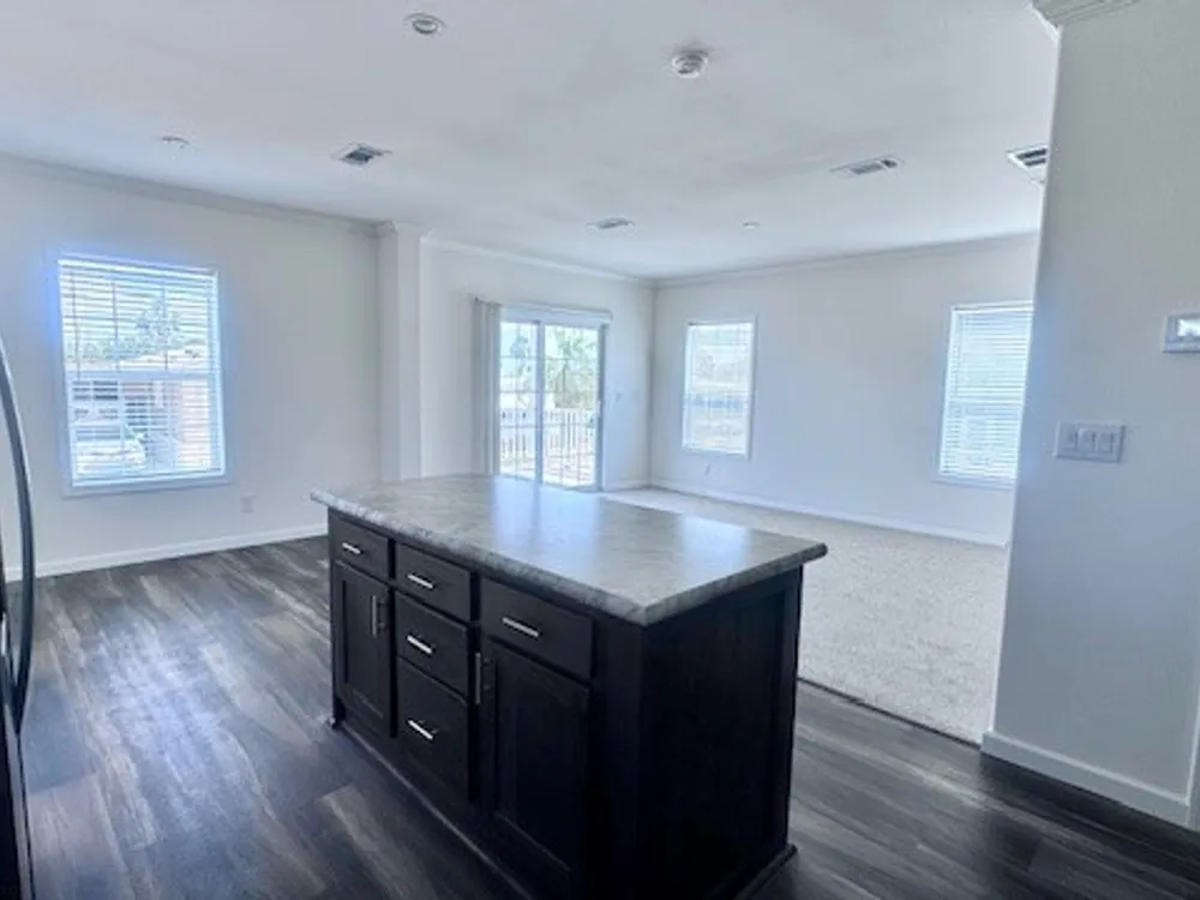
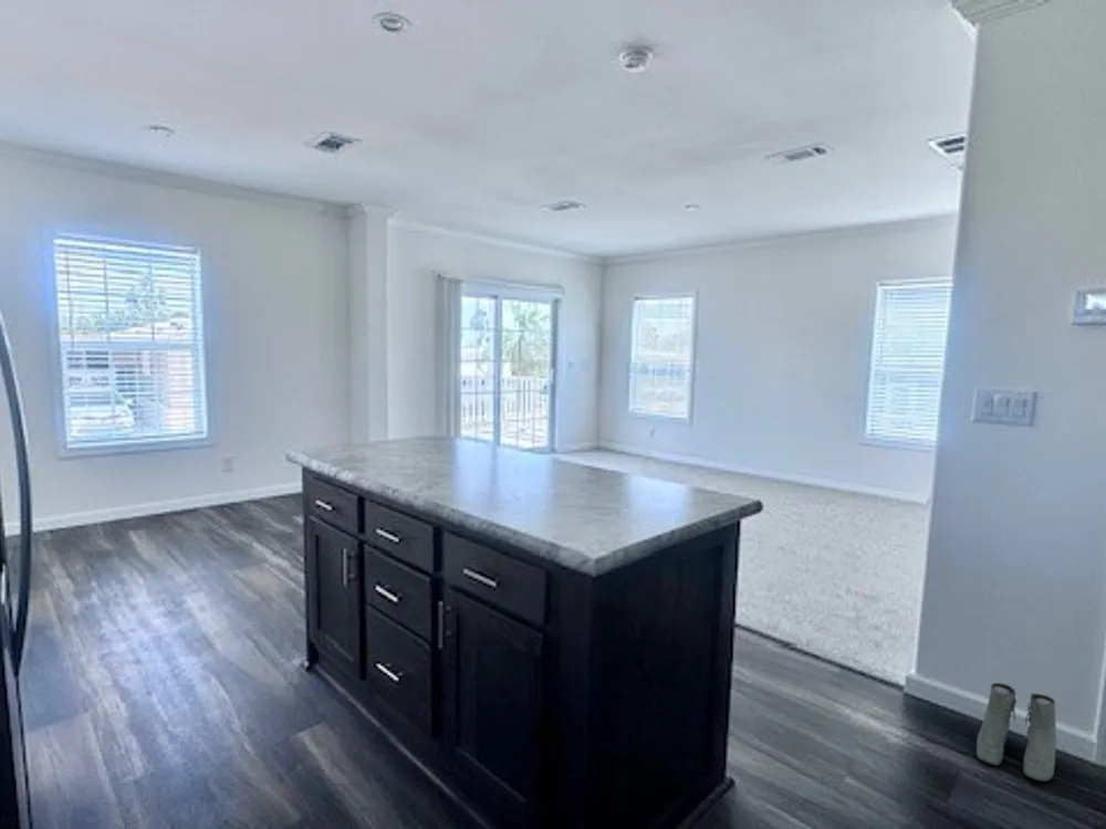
+ boots (1025, 725)
